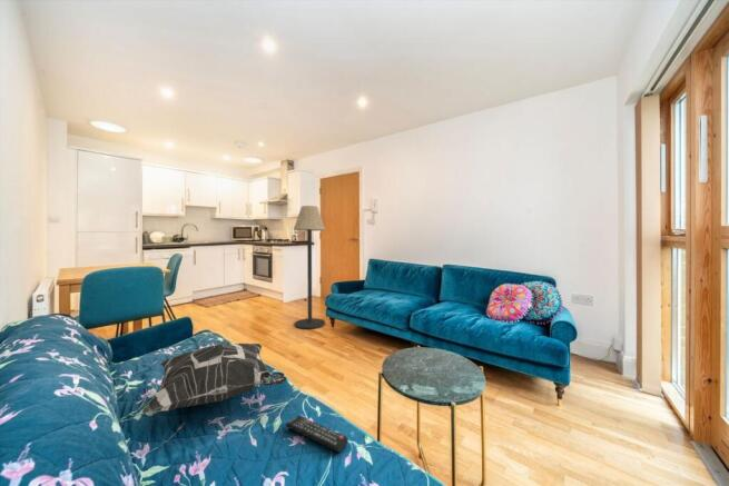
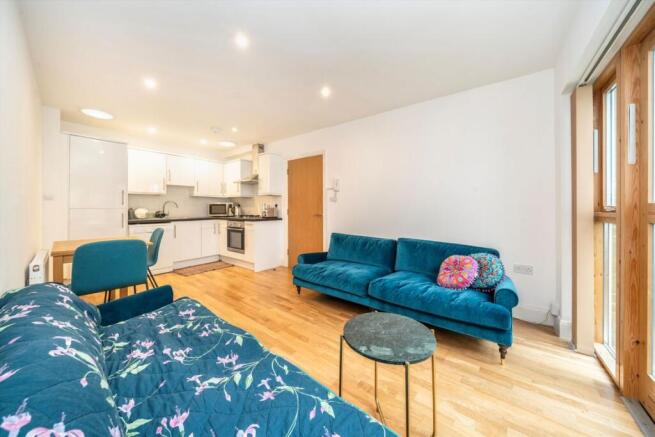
- floor lamp (309, 265)
- decorative pillow (219, 370)
- remote control (315, 433)
